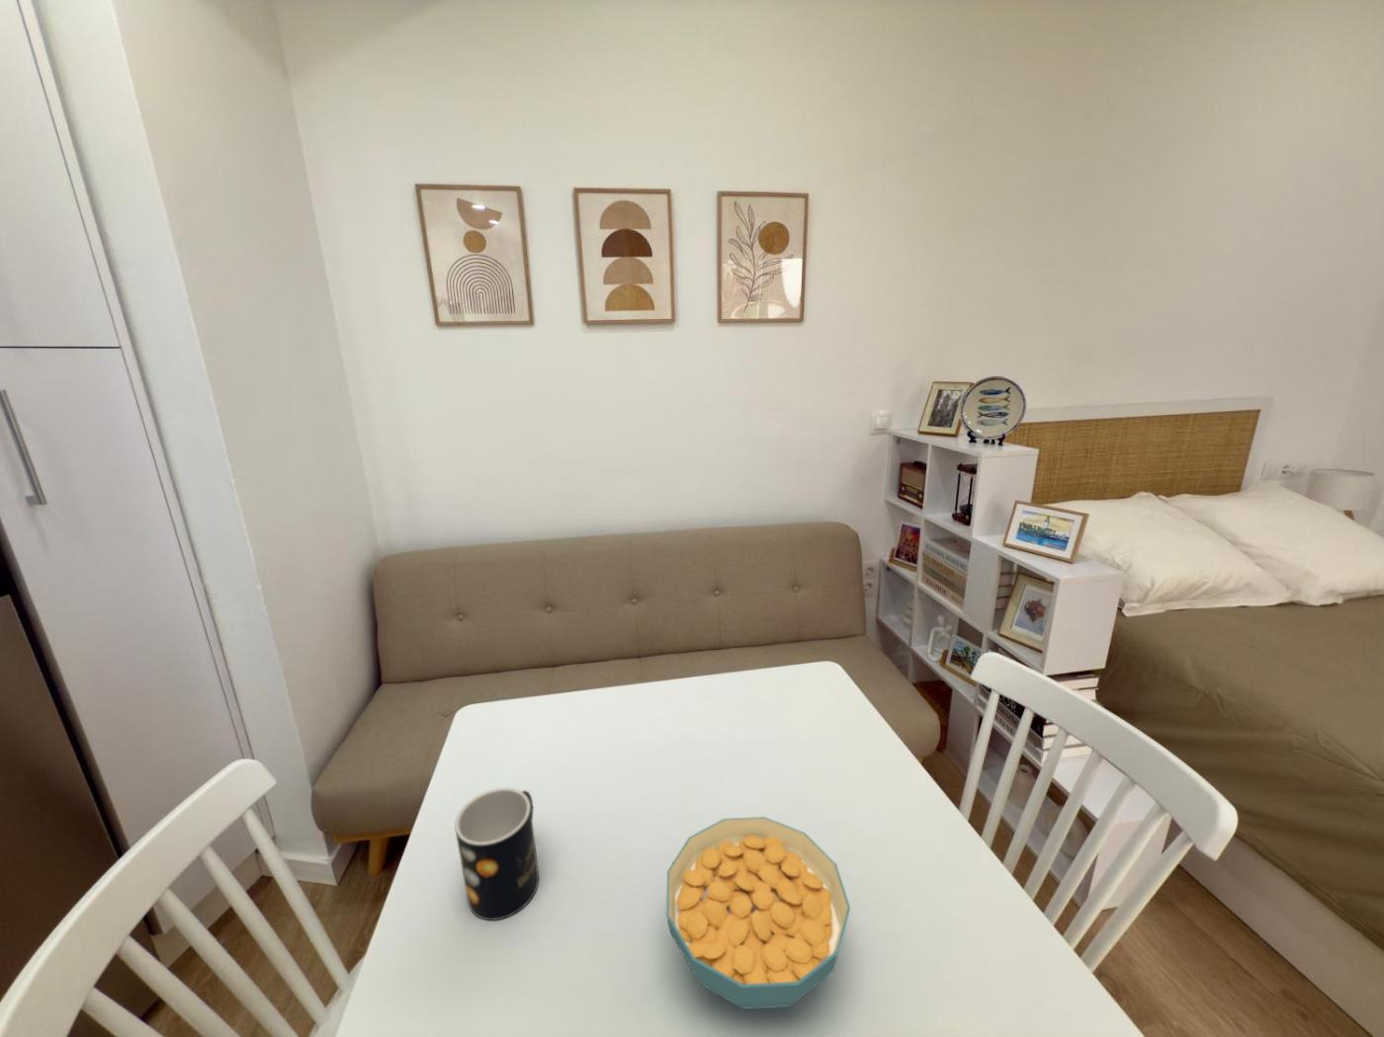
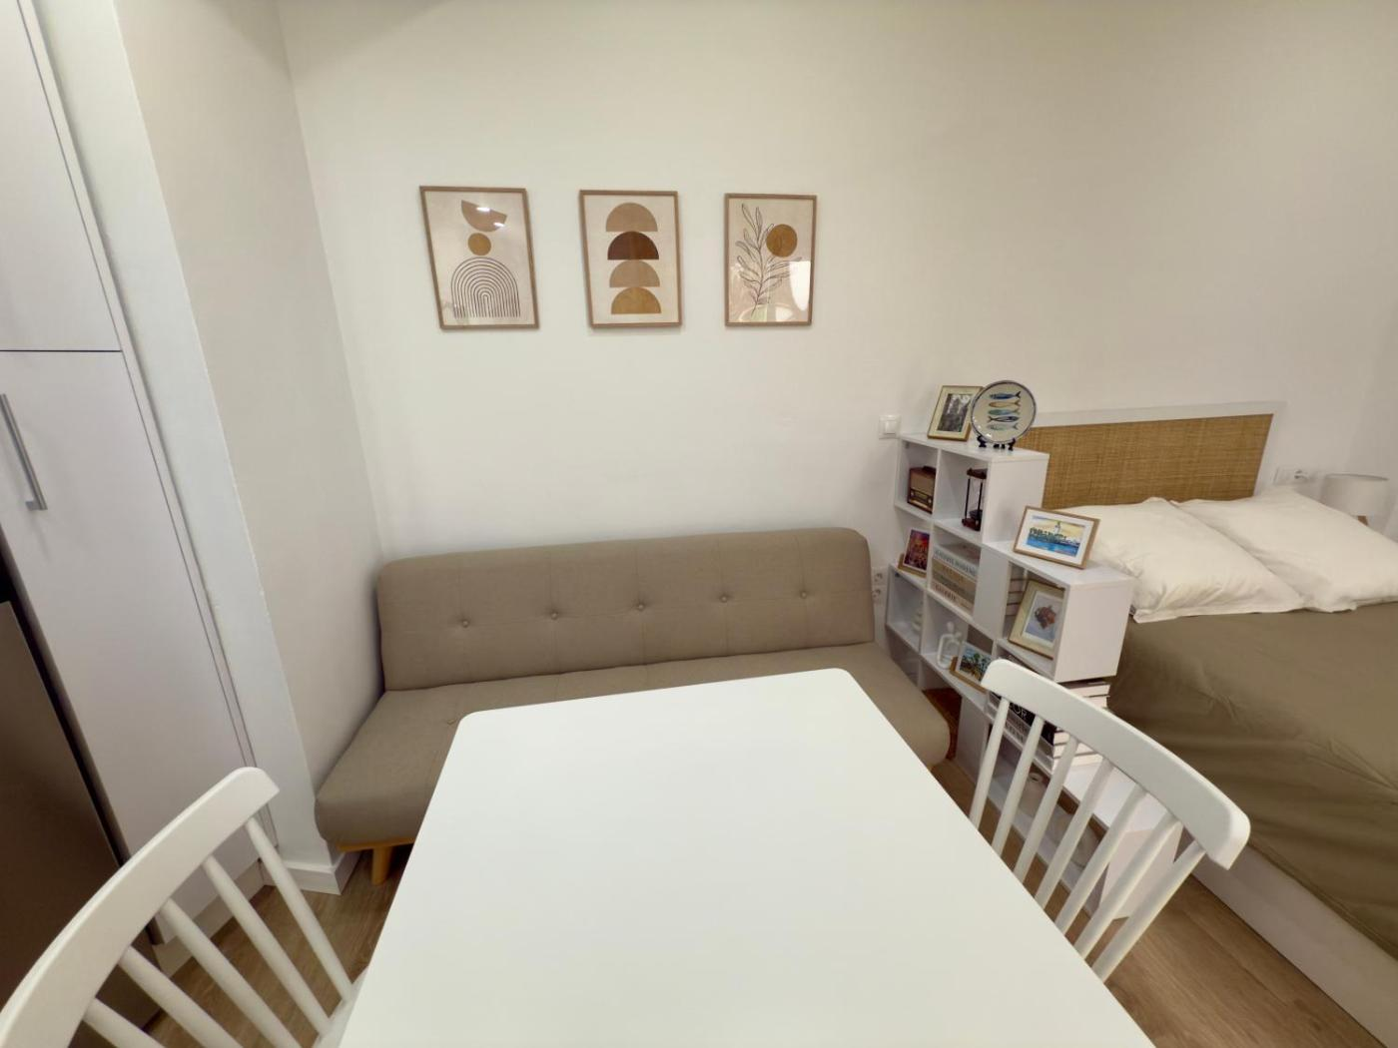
- mug (502, 841)
- cereal bowl (754, 922)
